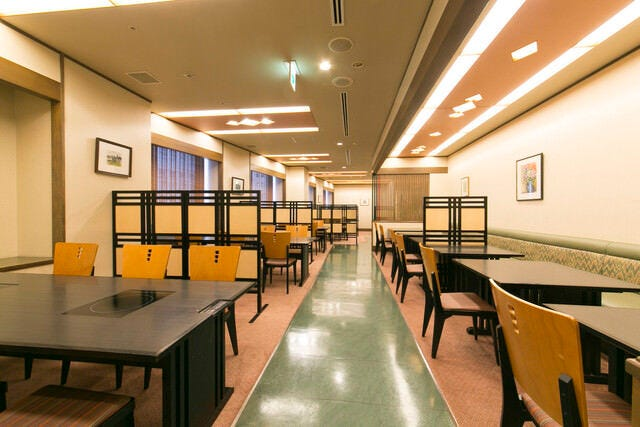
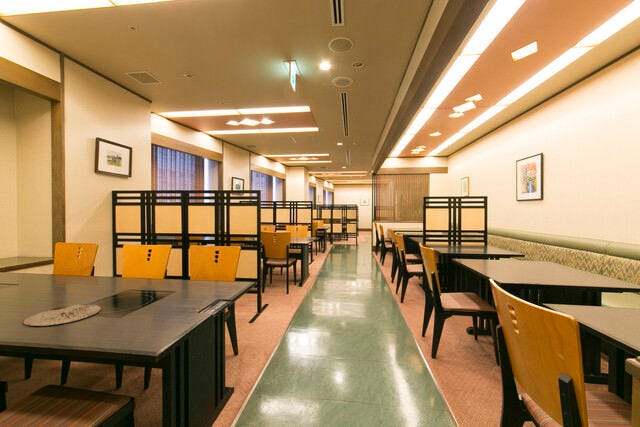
+ plate (64, 313)
